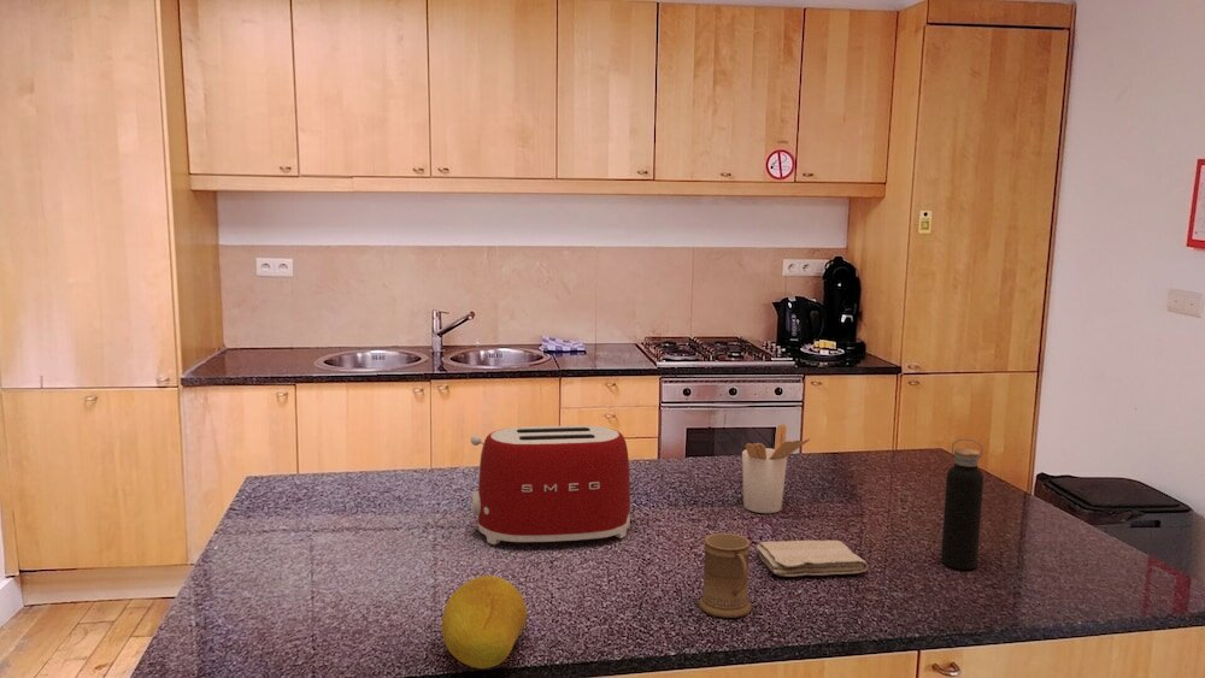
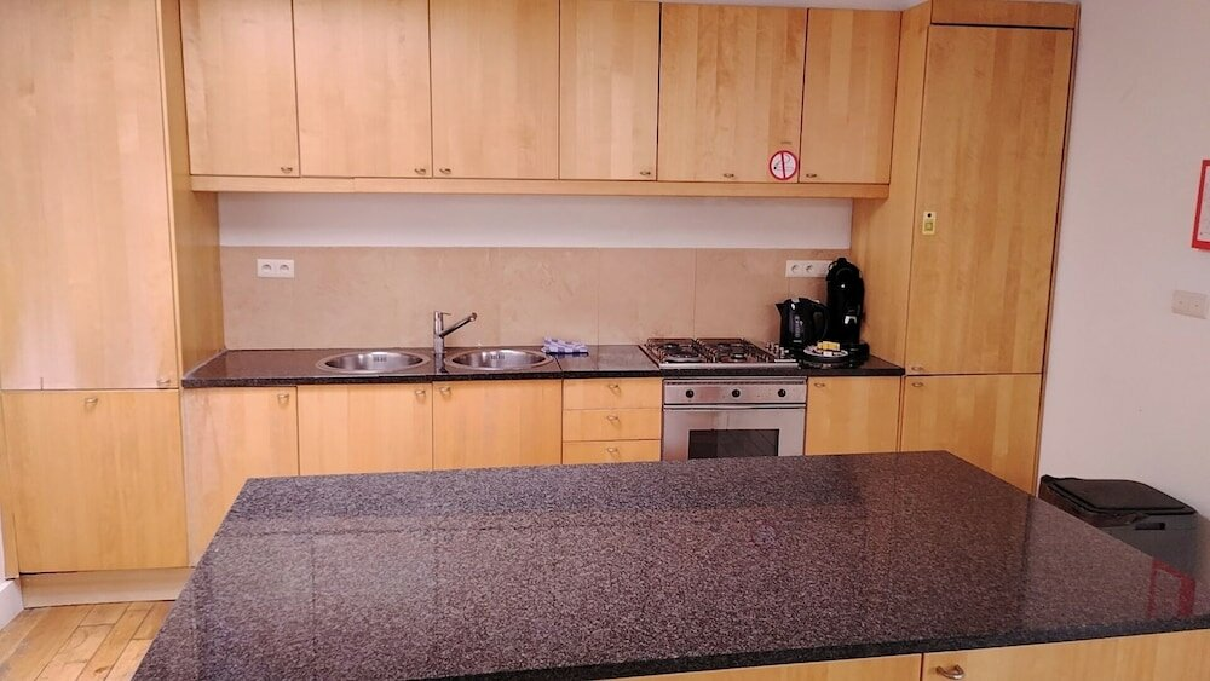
- water bottle (963, 501)
- utensil holder (772, 470)
- toaster (551, 482)
- washcloth (809, 555)
- fruit (484, 620)
- mug (729, 577)
